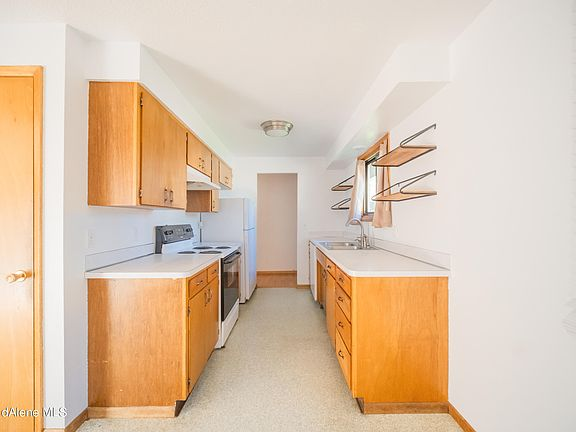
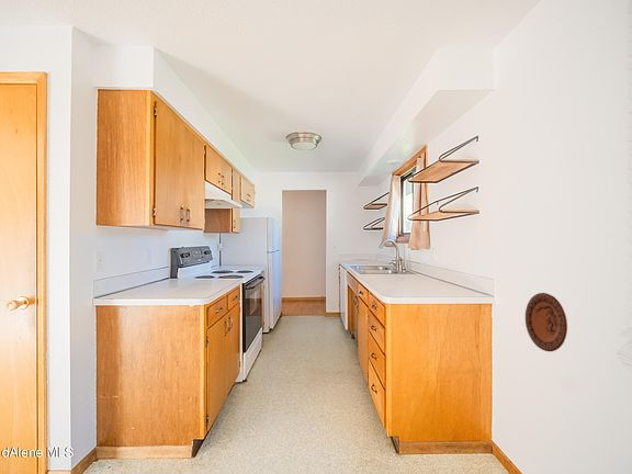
+ decorative plate (545, 321)
